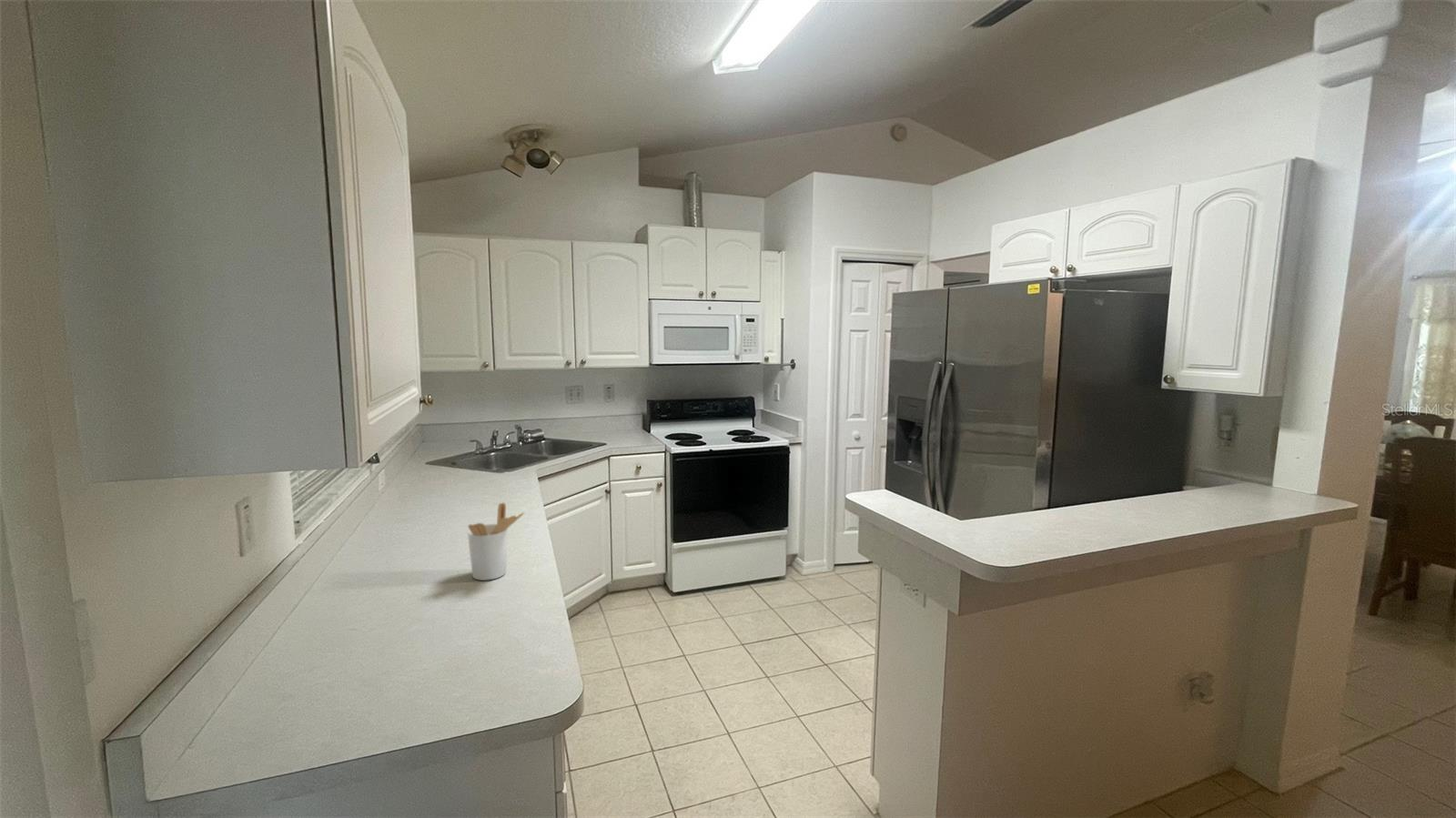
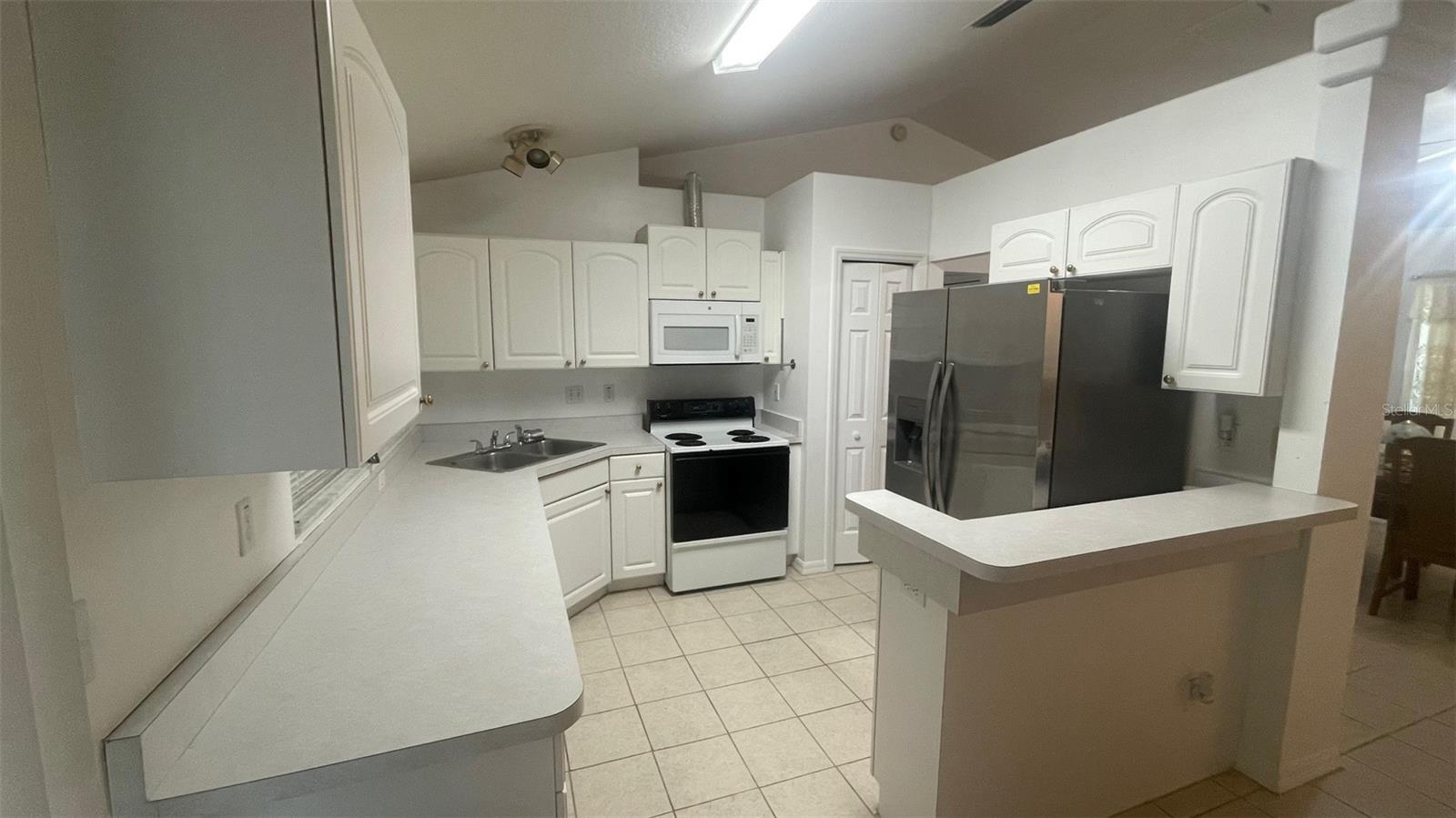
- utensil holder (496, 541)
